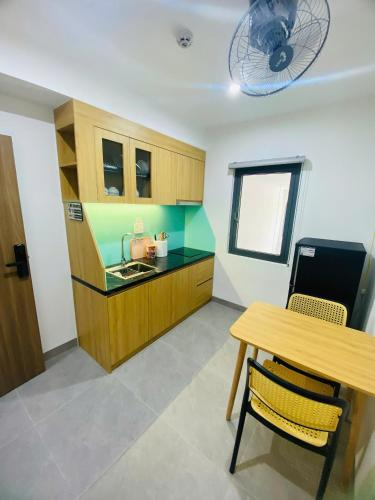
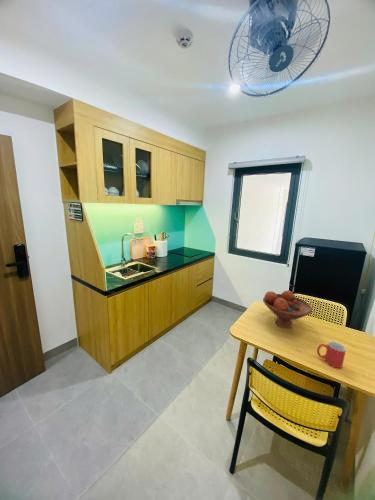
+ fruit bowl (285, 309)
+ mug (330, 353)
